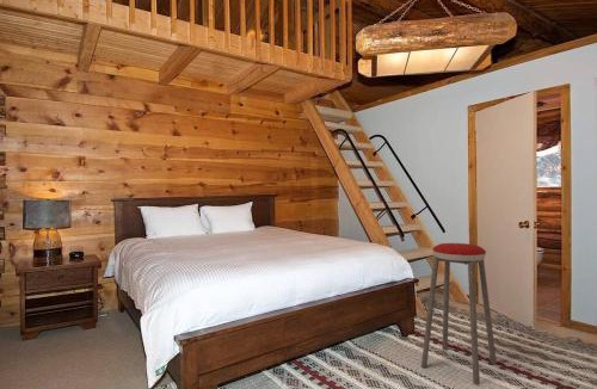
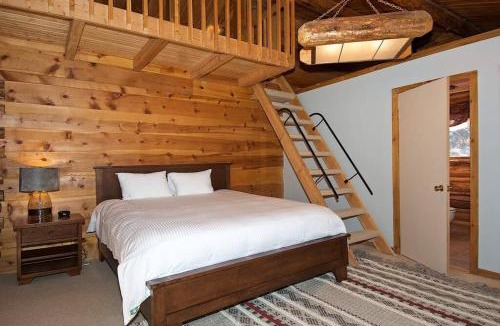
- music stool (448, 304)
